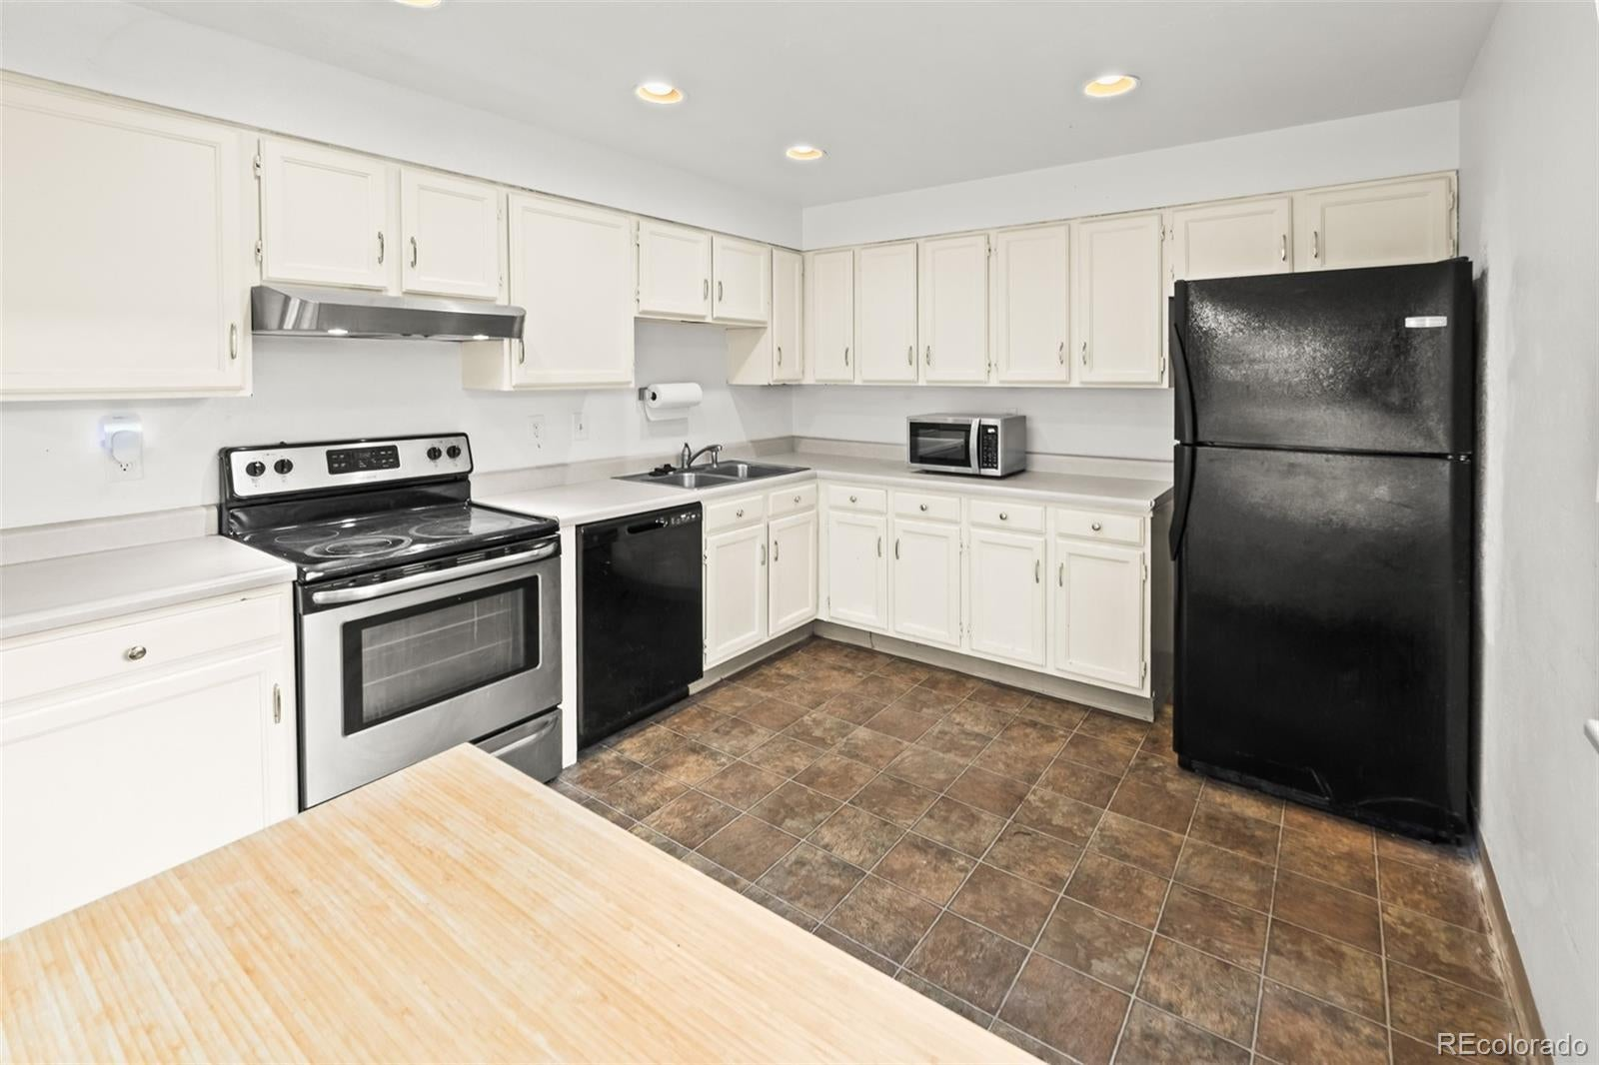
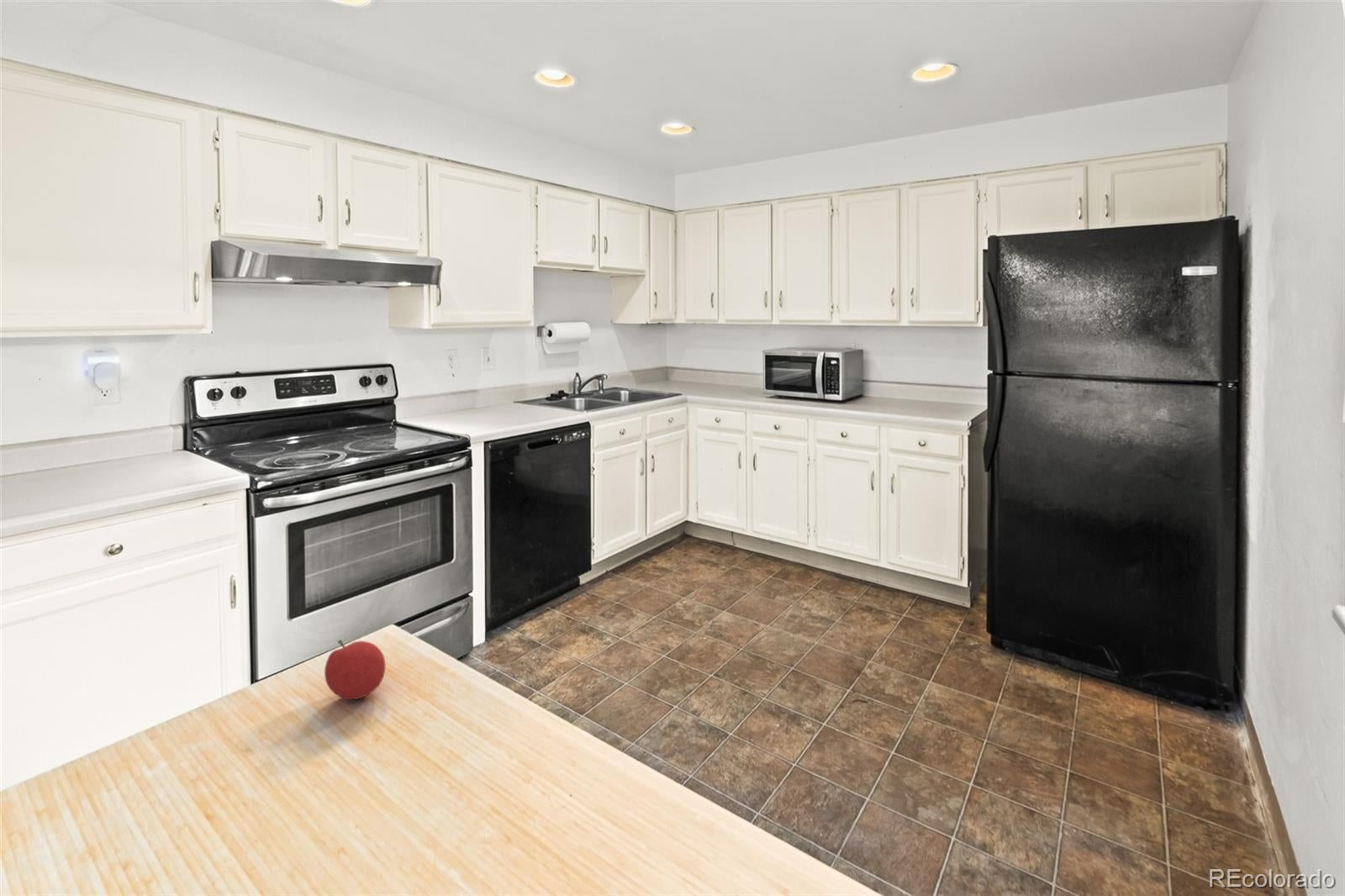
+ fruit (355, 670)
